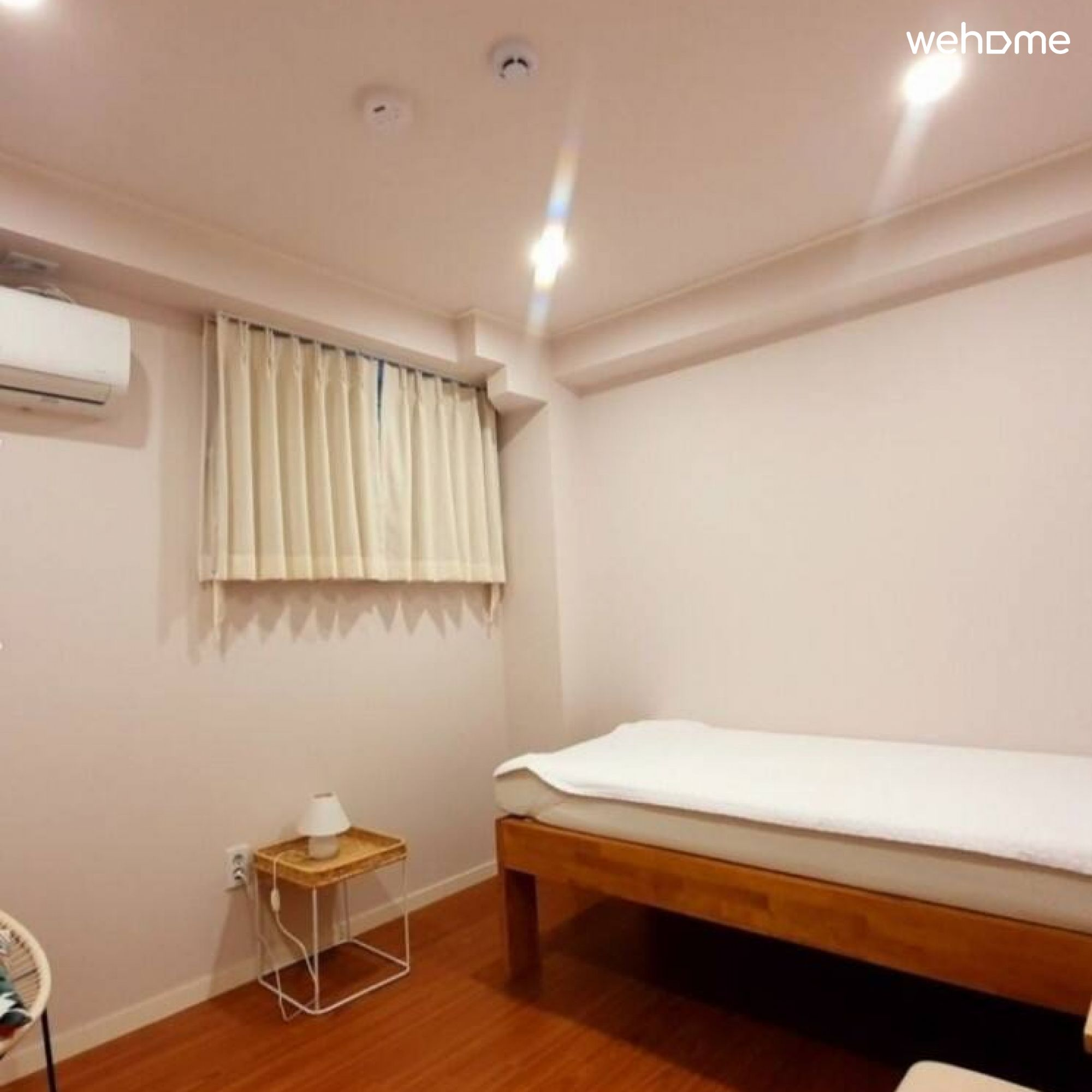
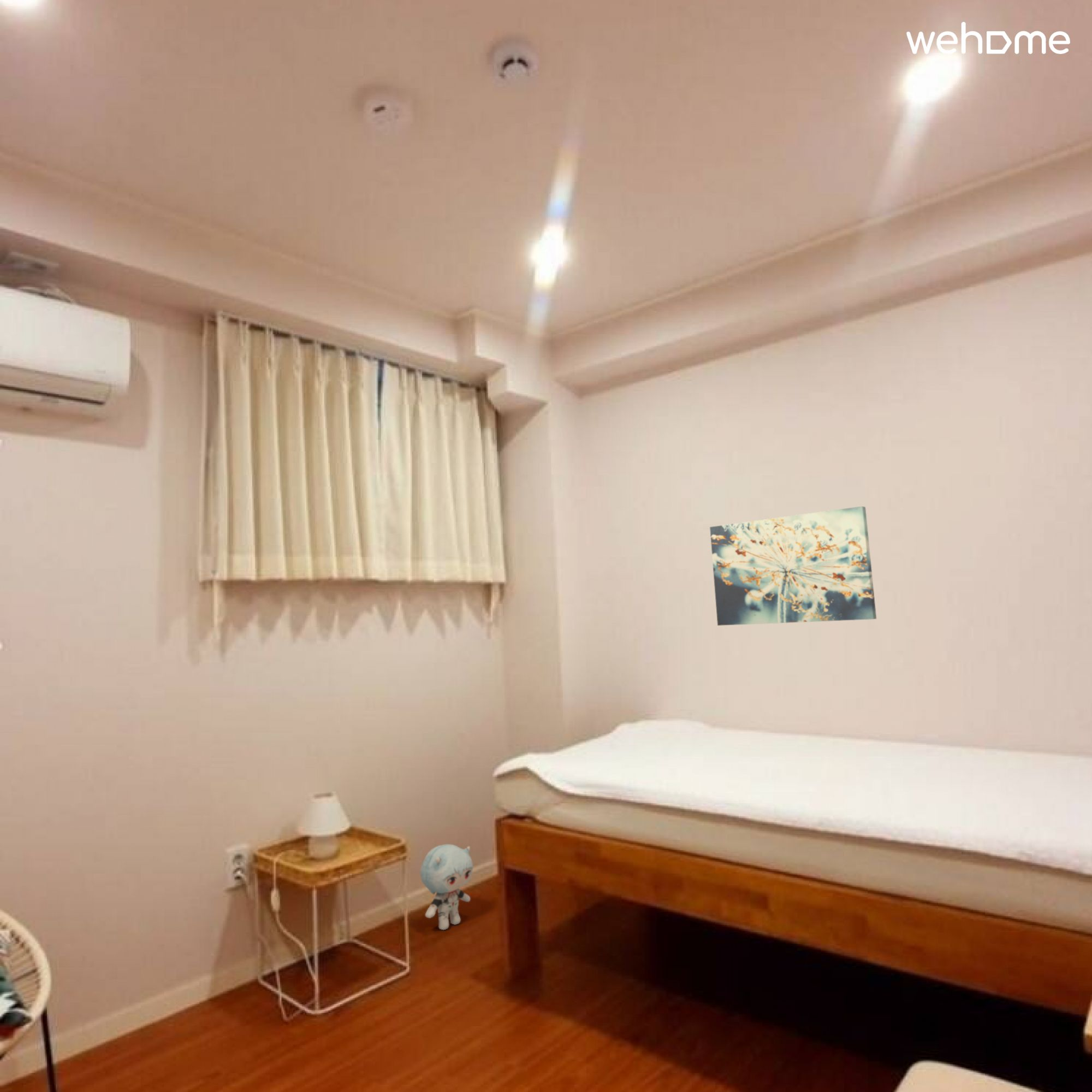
+ wall art (787, 569)
+ plush toy (448, 886)
